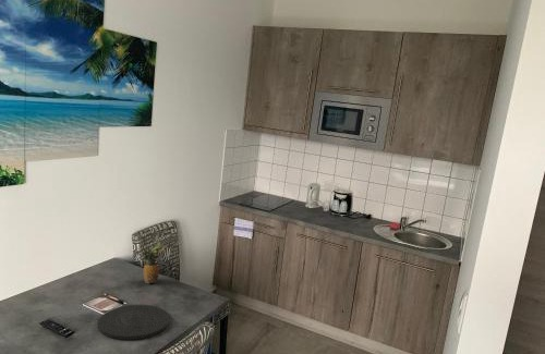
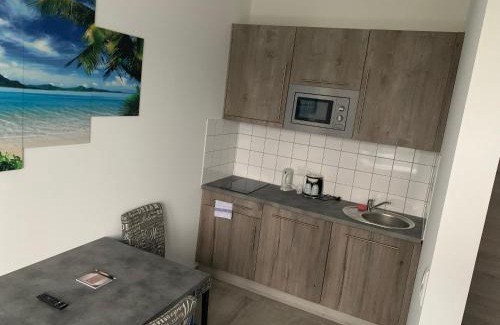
- plate (134, 318)
- fruit (152, 263)
